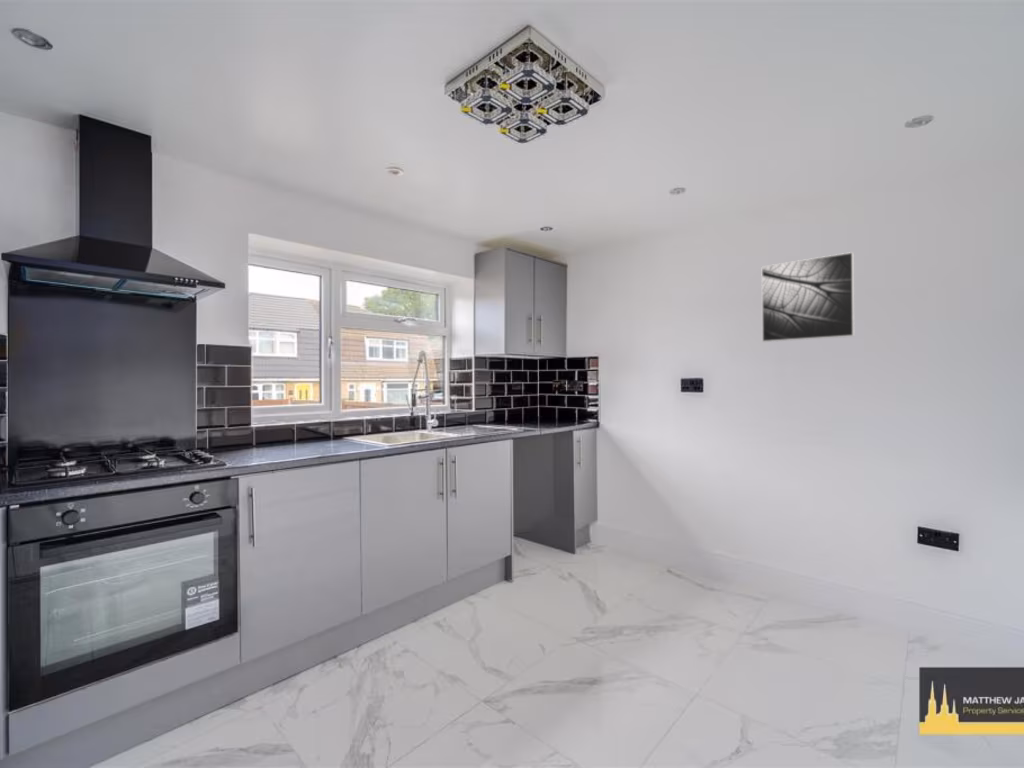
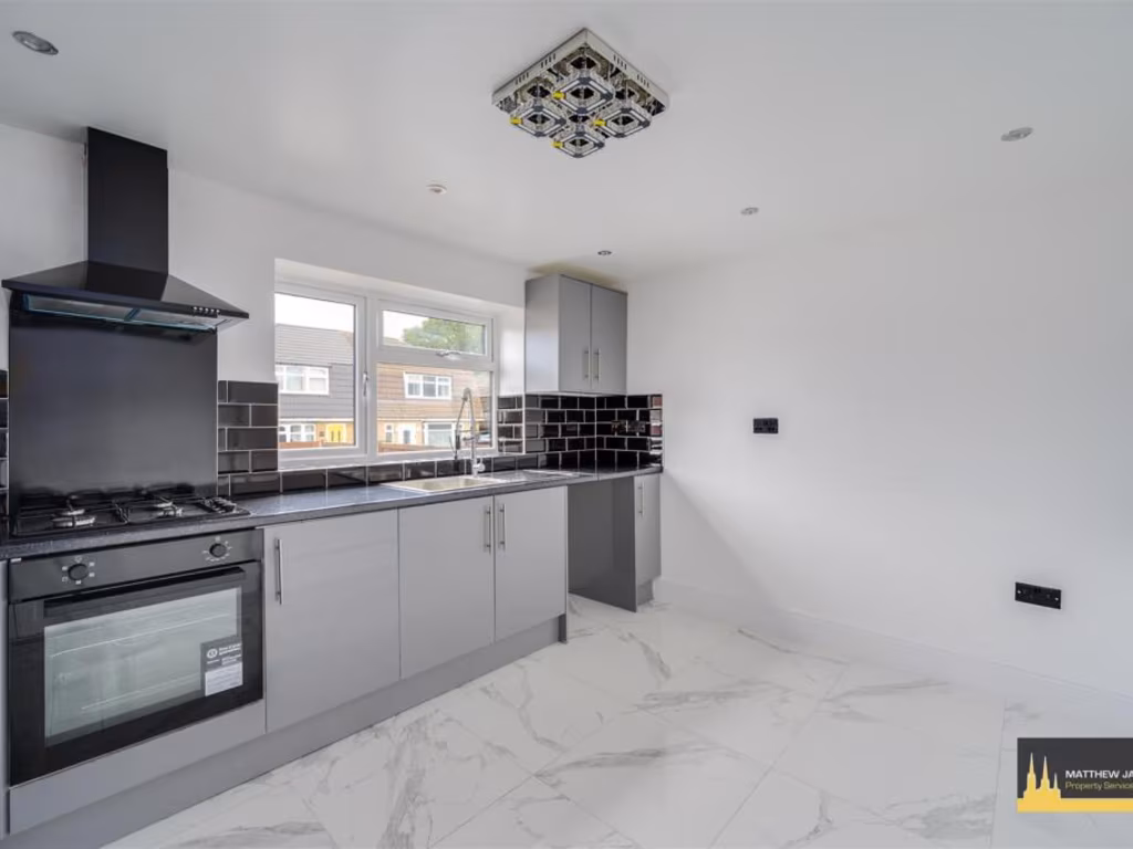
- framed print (805, 299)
